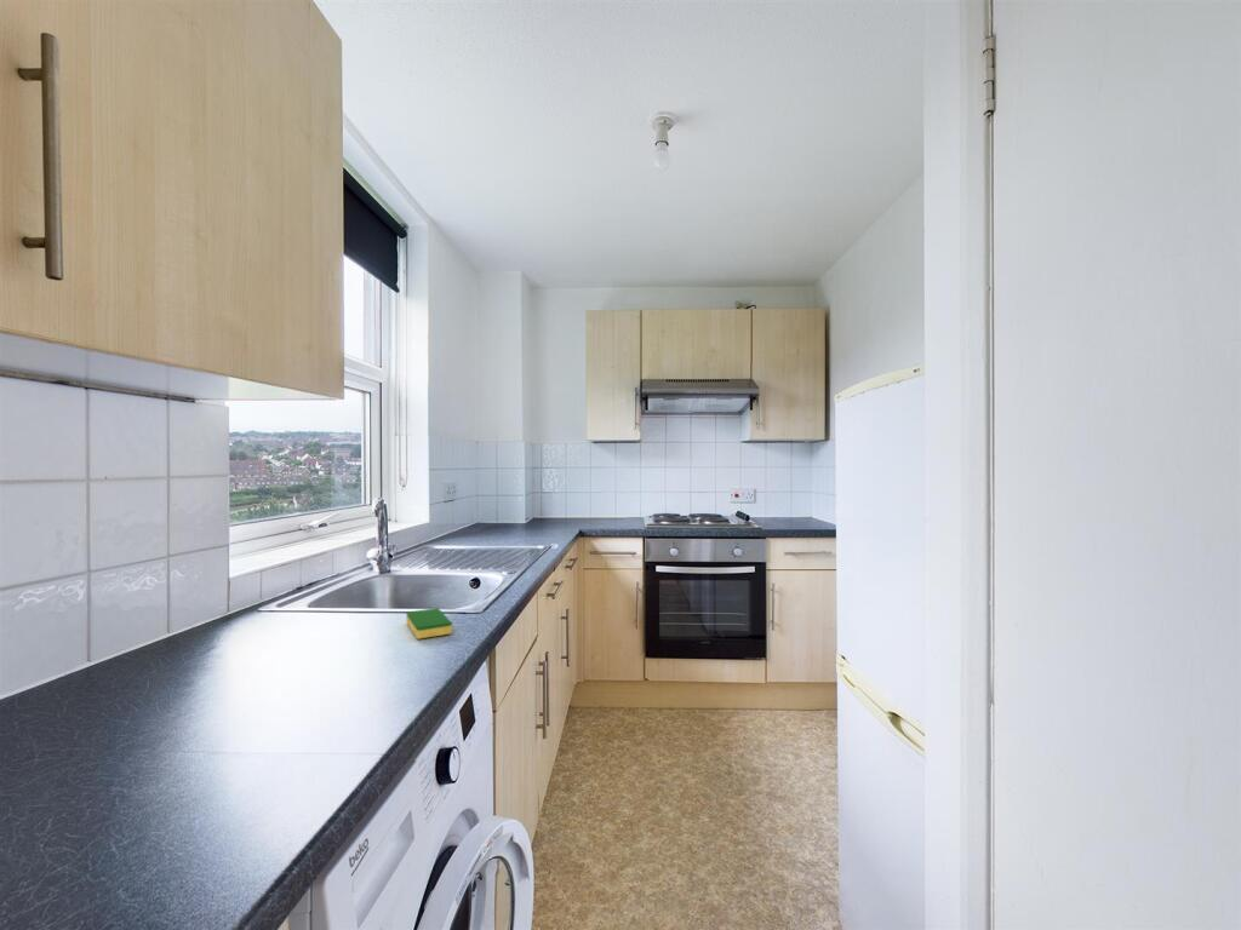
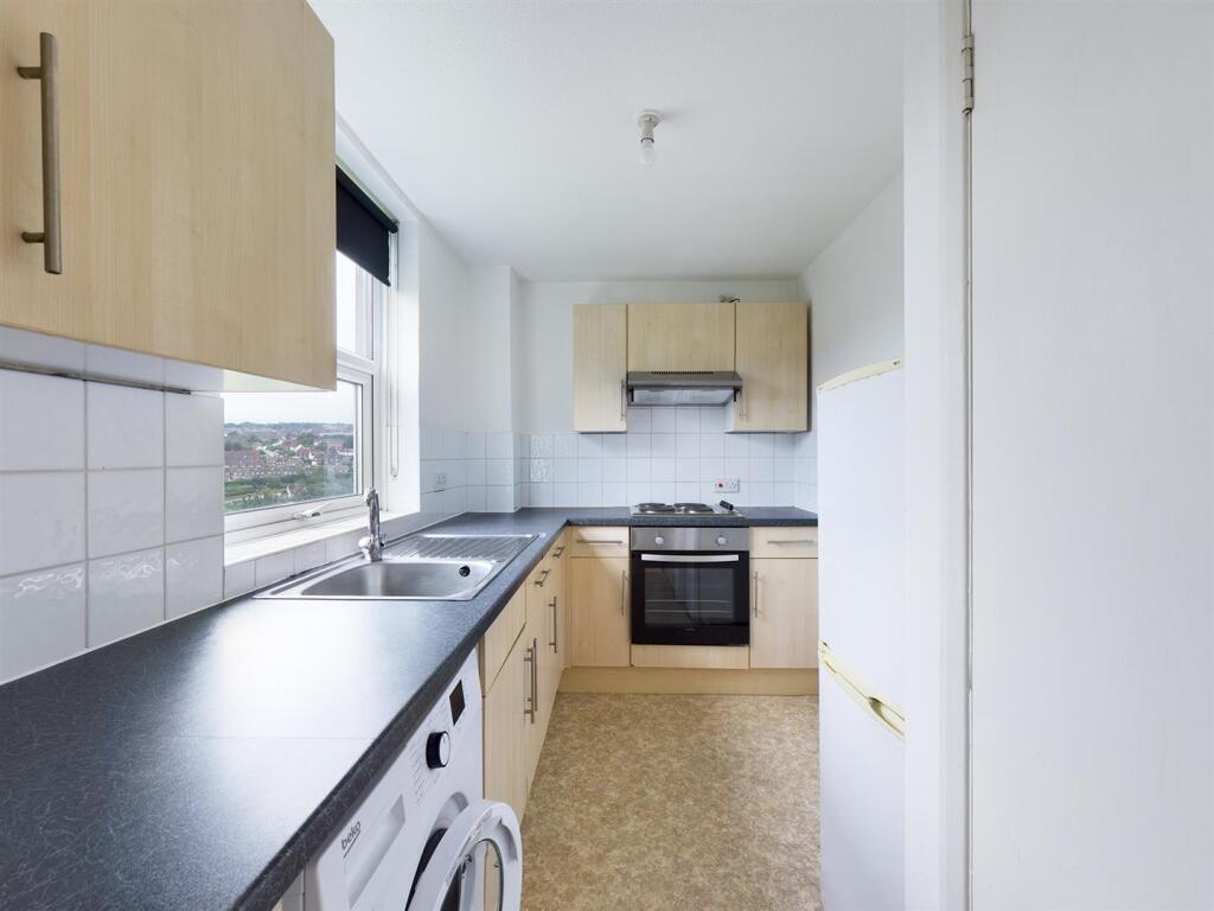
- dish sponge (428, 622)
